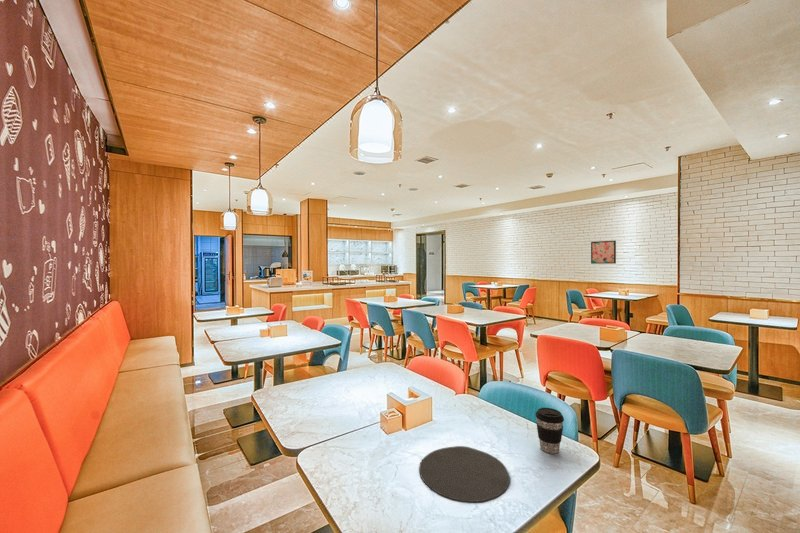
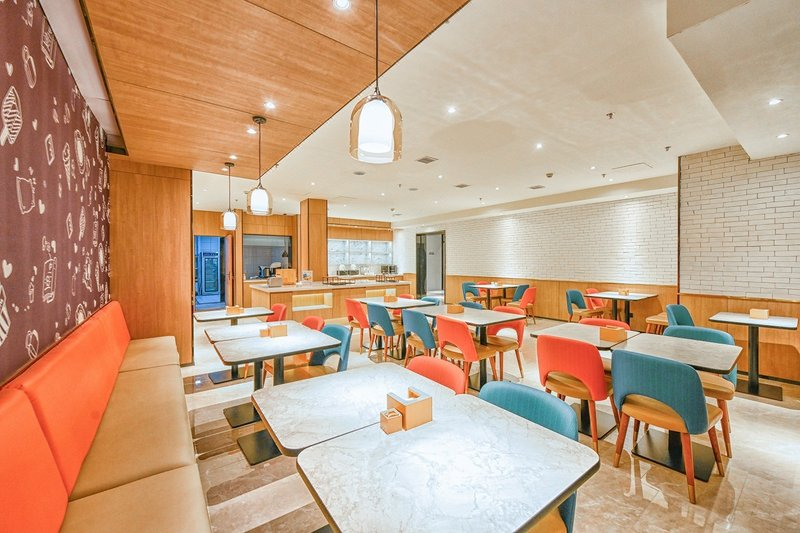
- wall art (603, 252)
- plate (463, 470)
- coffee cup (549, 430)
